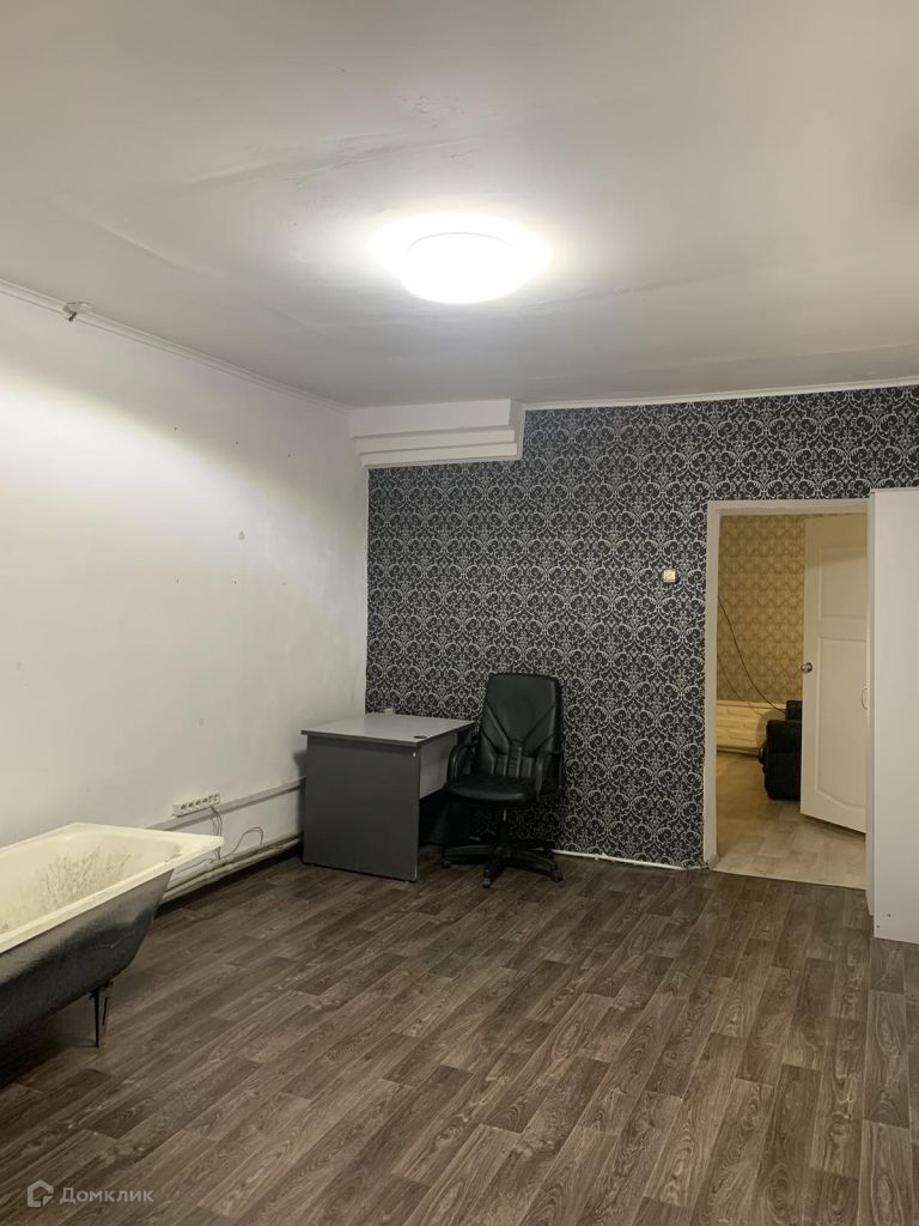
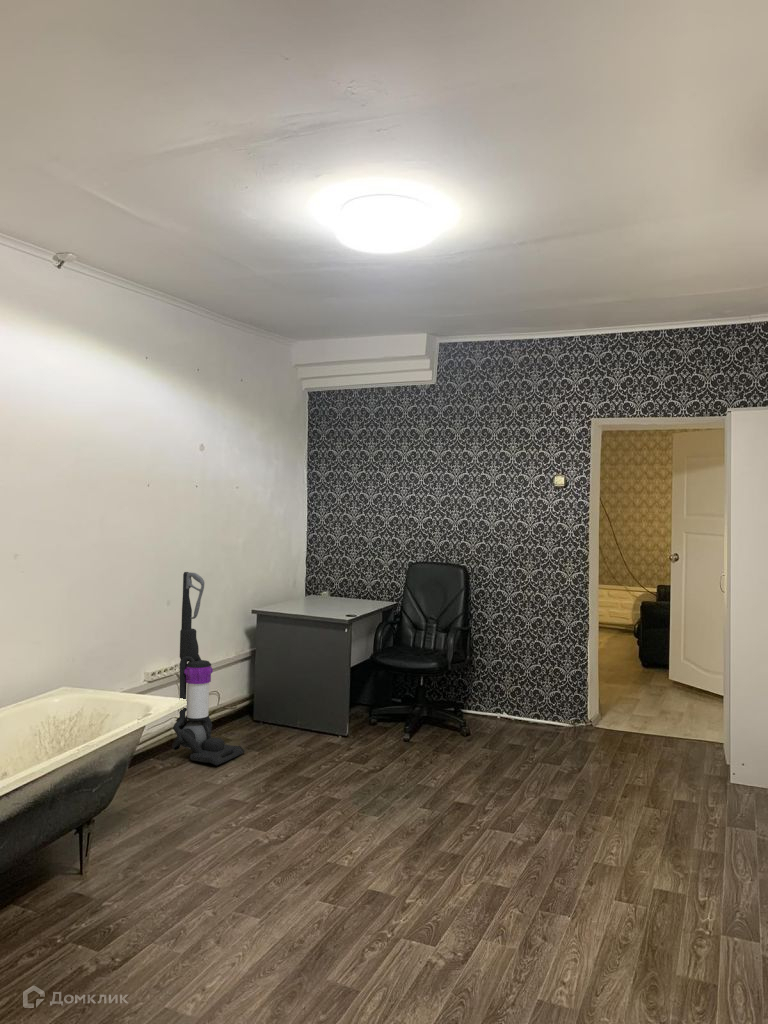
+ vacuum cleaner (204, 663)
